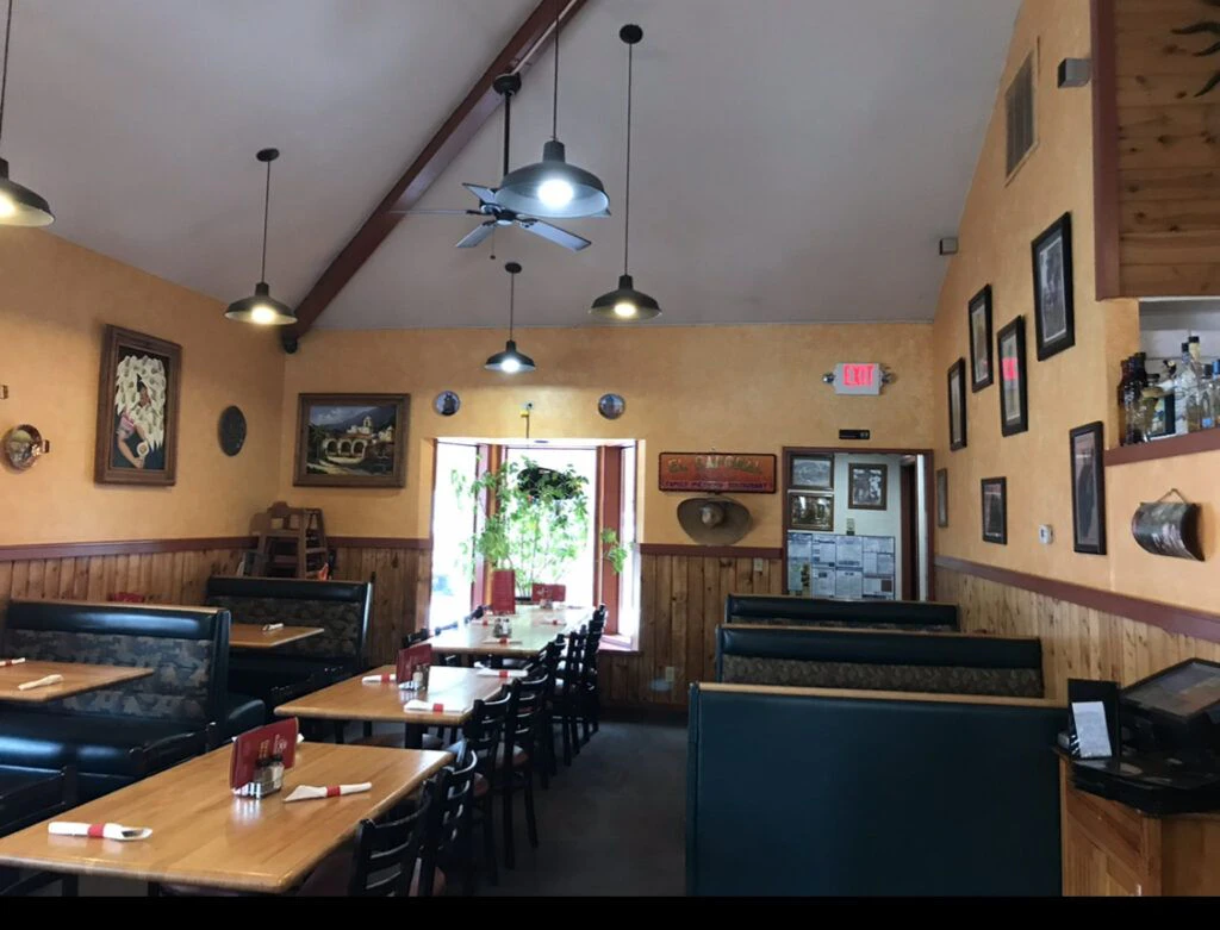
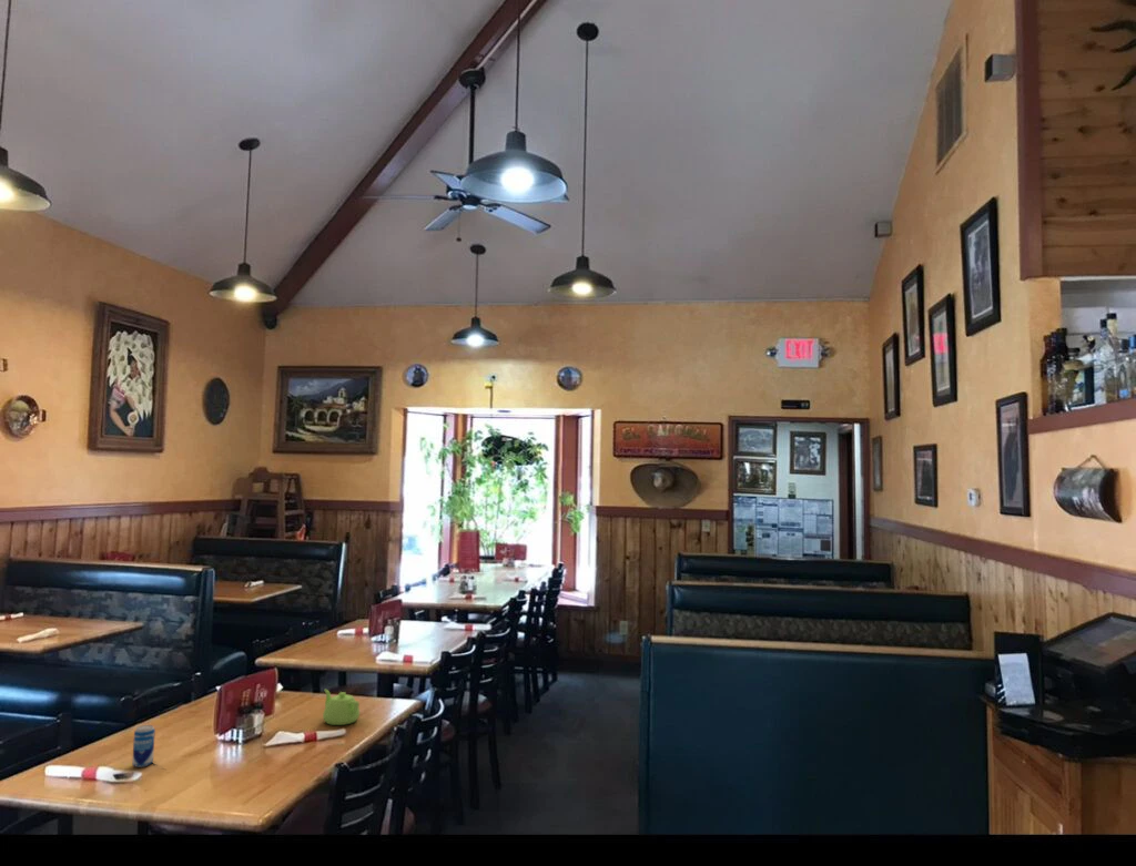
+ beverage can (143, 745)
+ teapot (341, 706)
